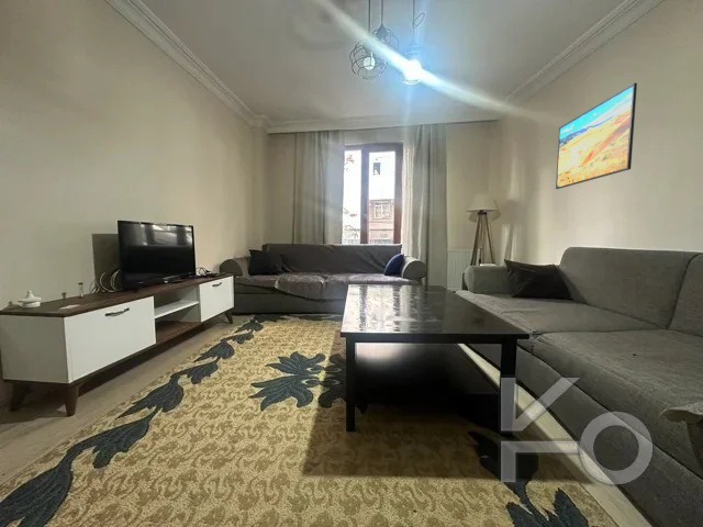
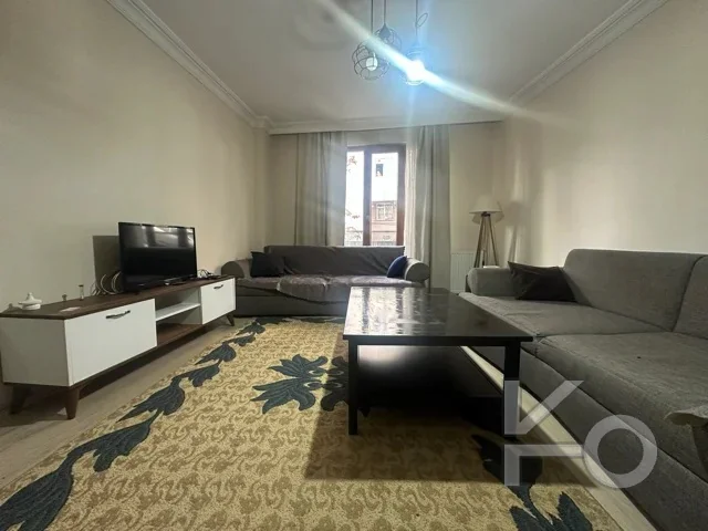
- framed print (589, 145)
